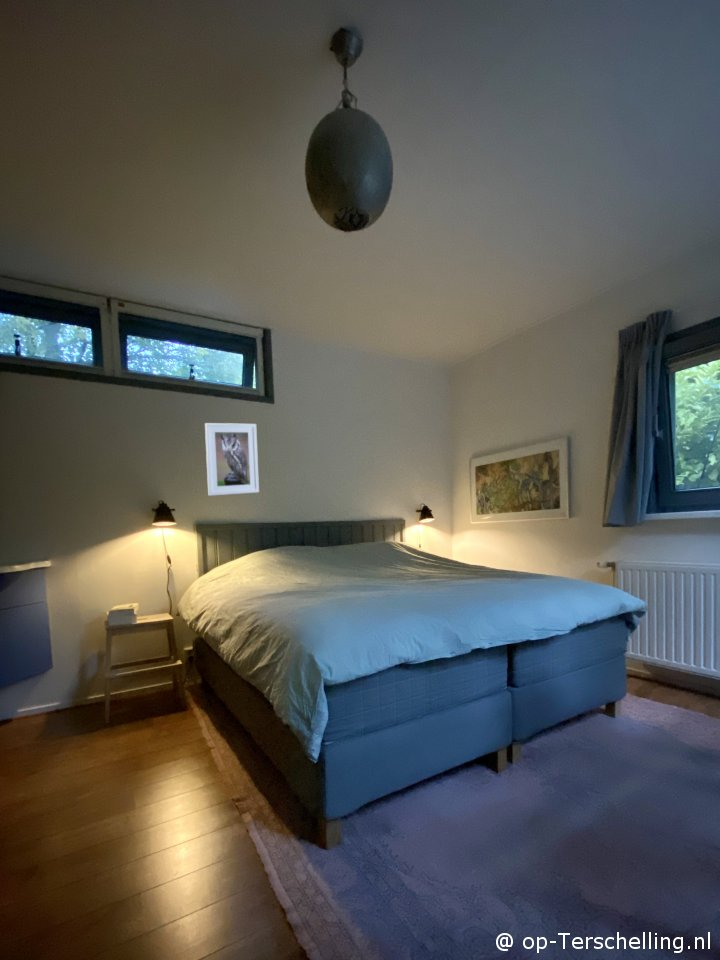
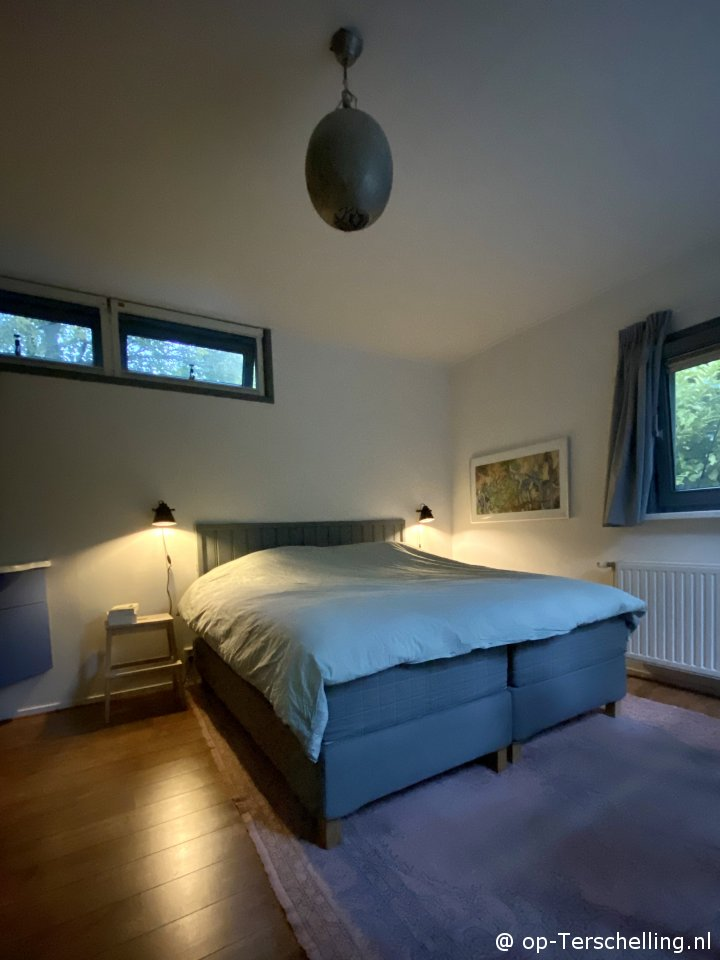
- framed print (232, 458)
